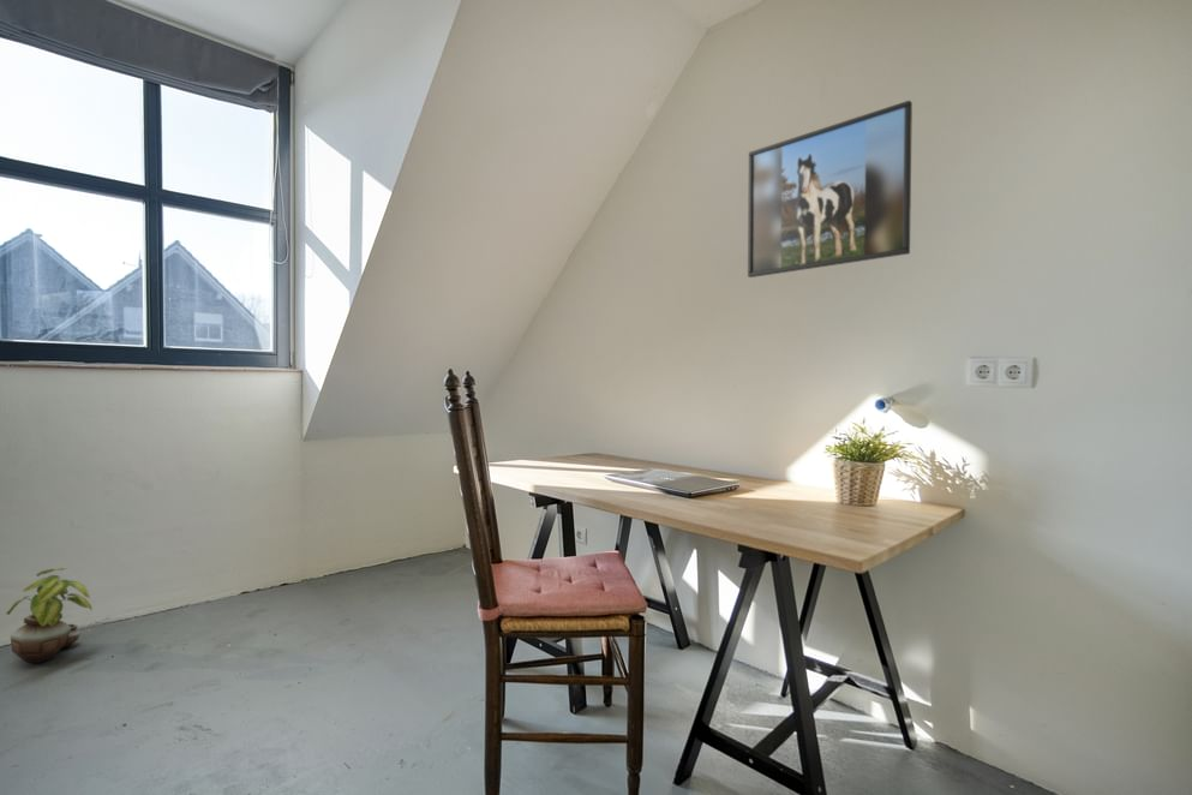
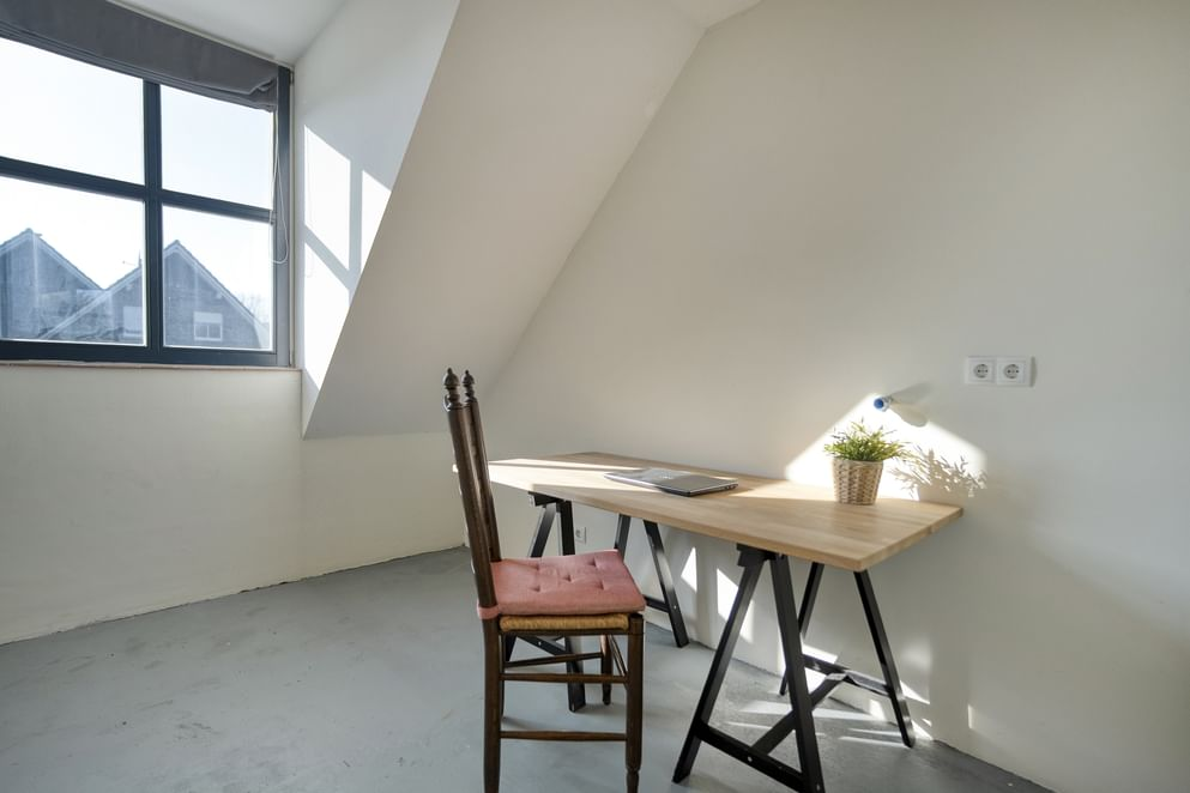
- potted plant (50, 612)
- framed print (821, 198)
